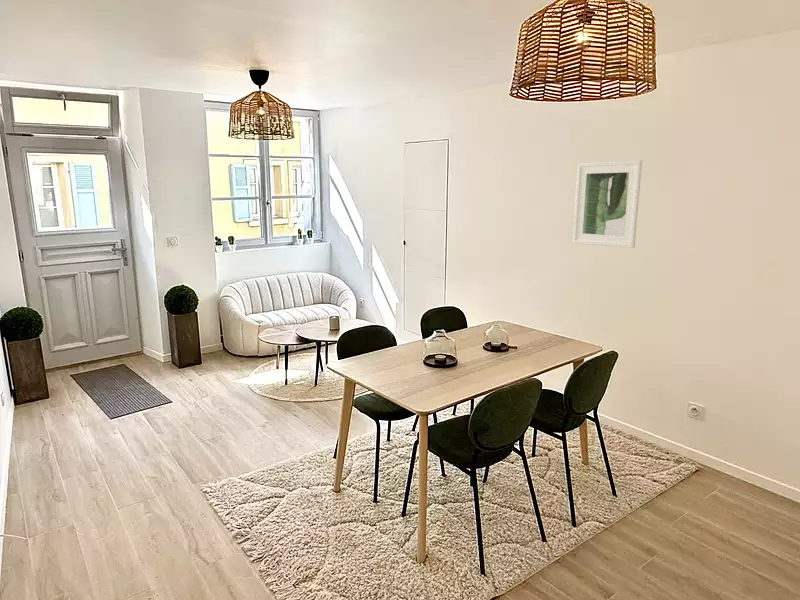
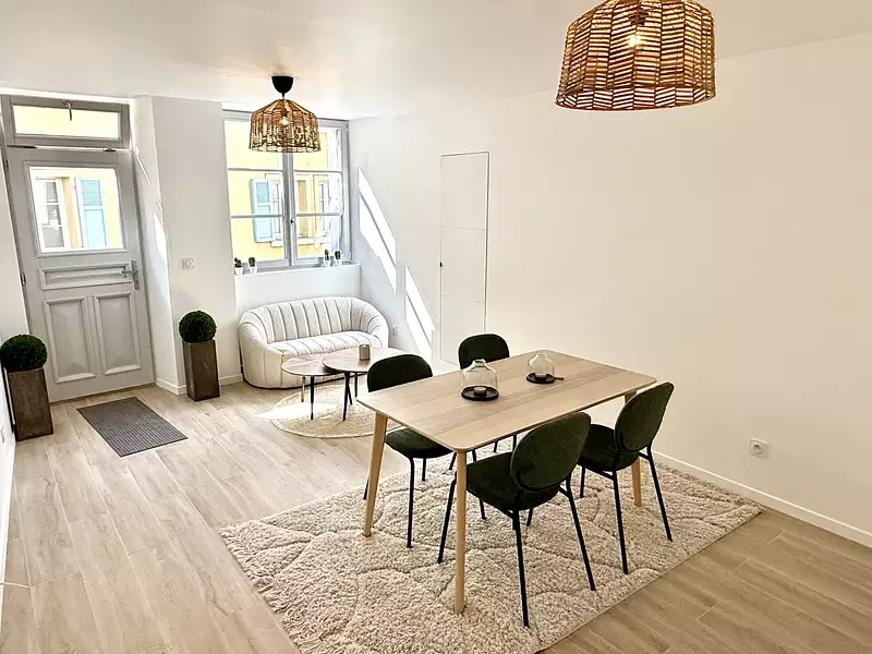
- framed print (605, 204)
